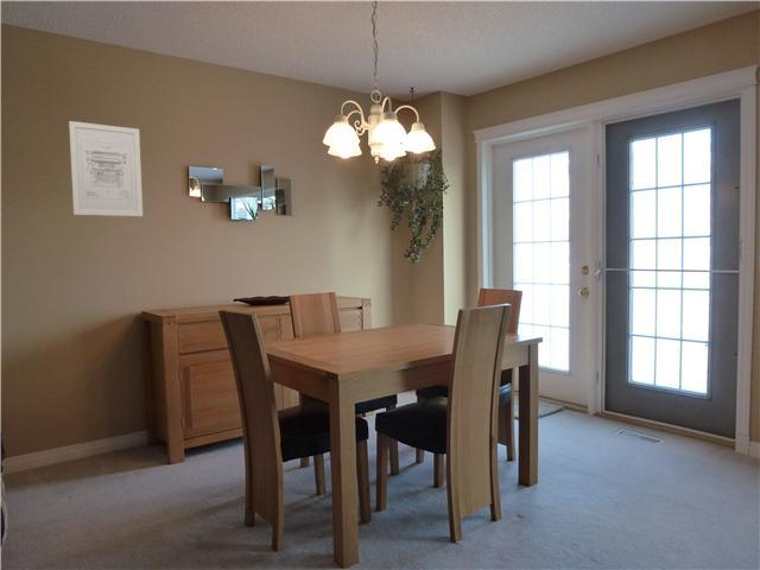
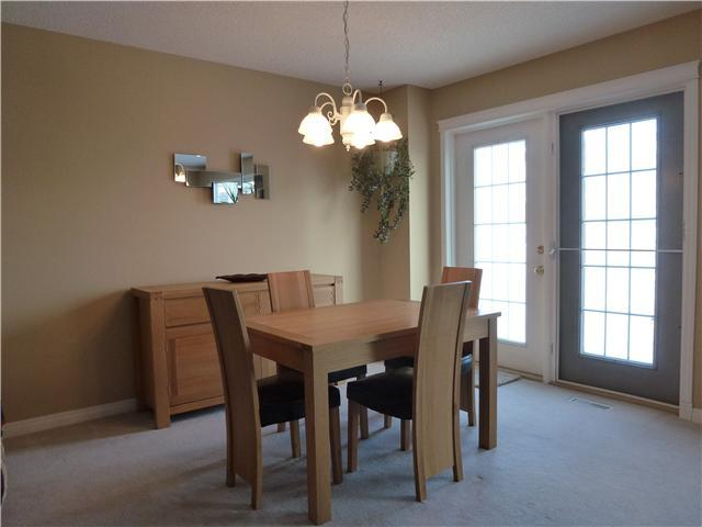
- wall art (107, 170)
